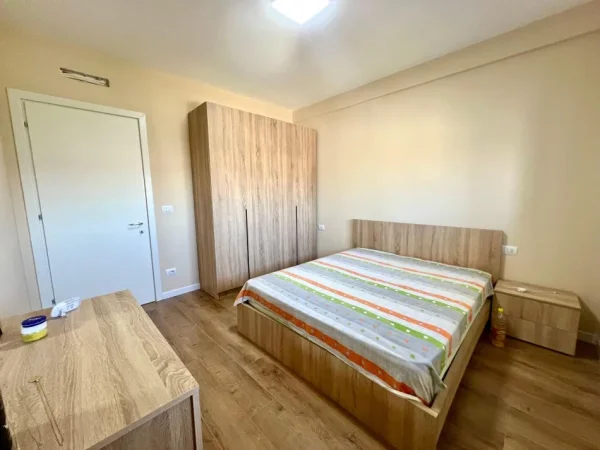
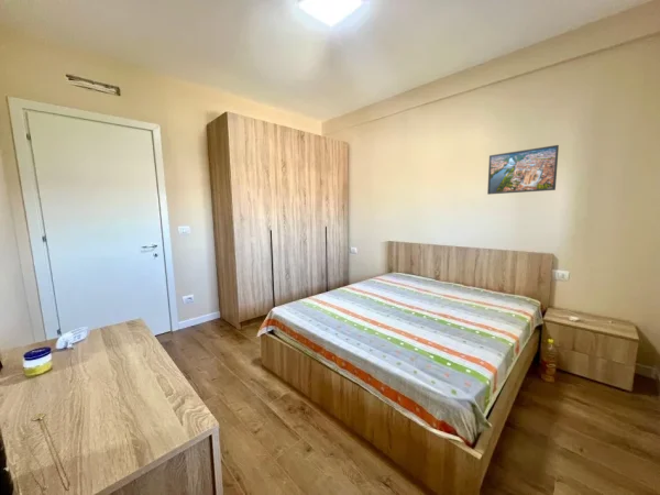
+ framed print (519, 172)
